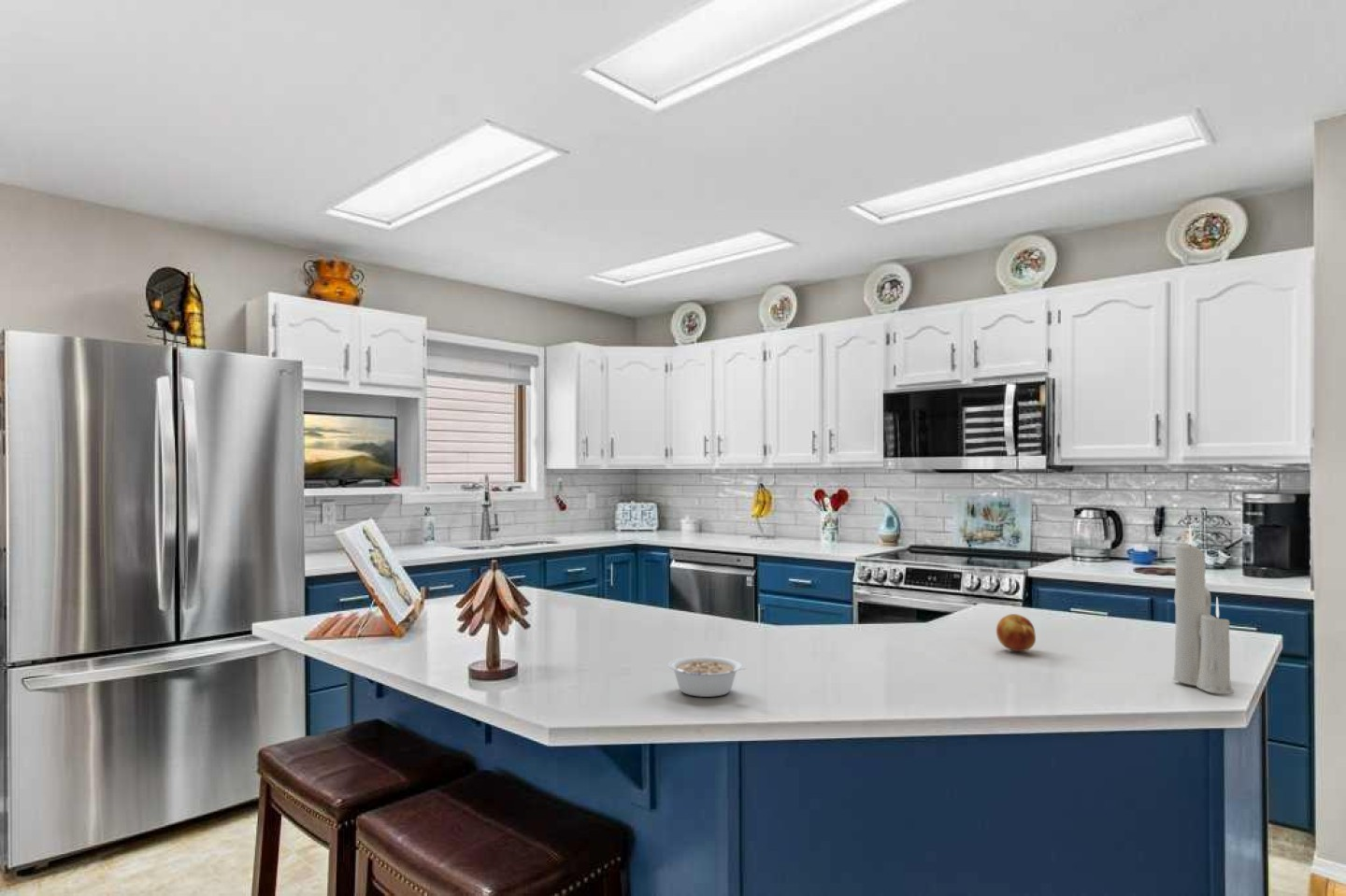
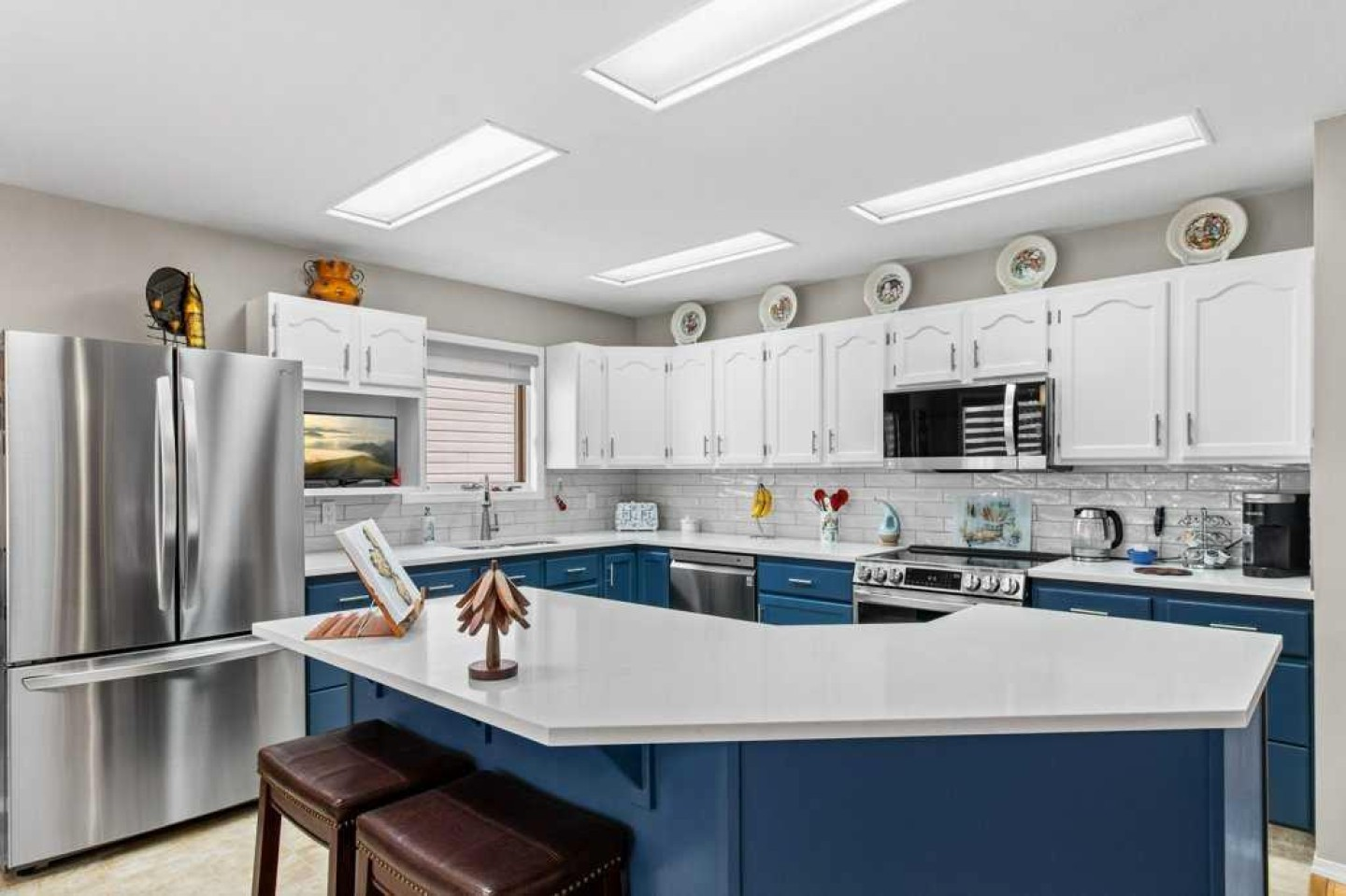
- candle (1197, 600)
- fruit (1015, 633)
- legume (708, 675)
